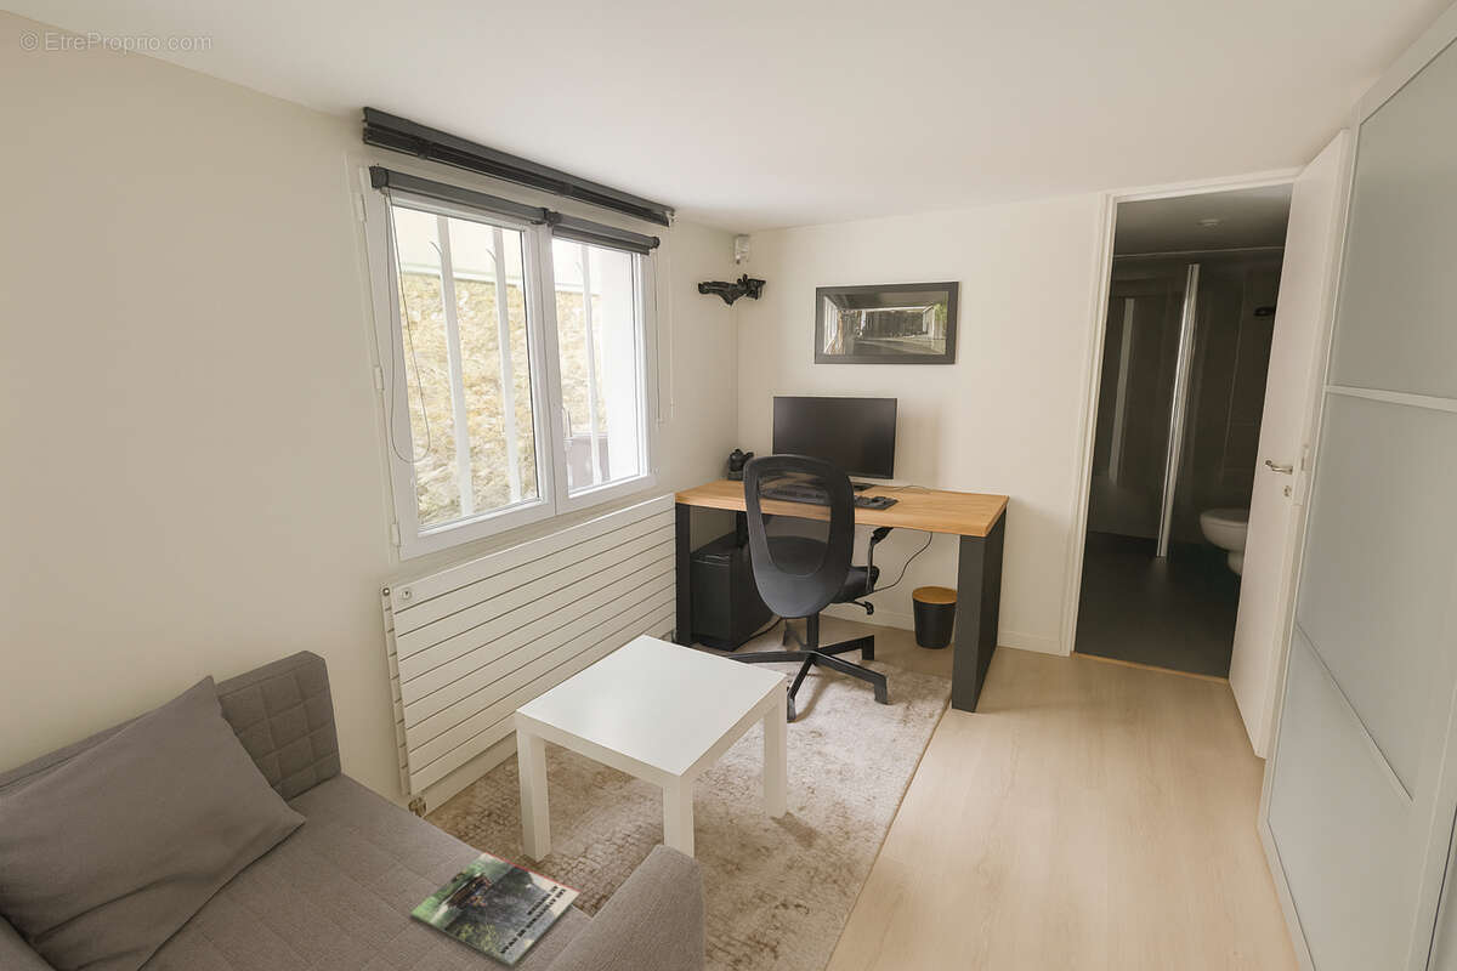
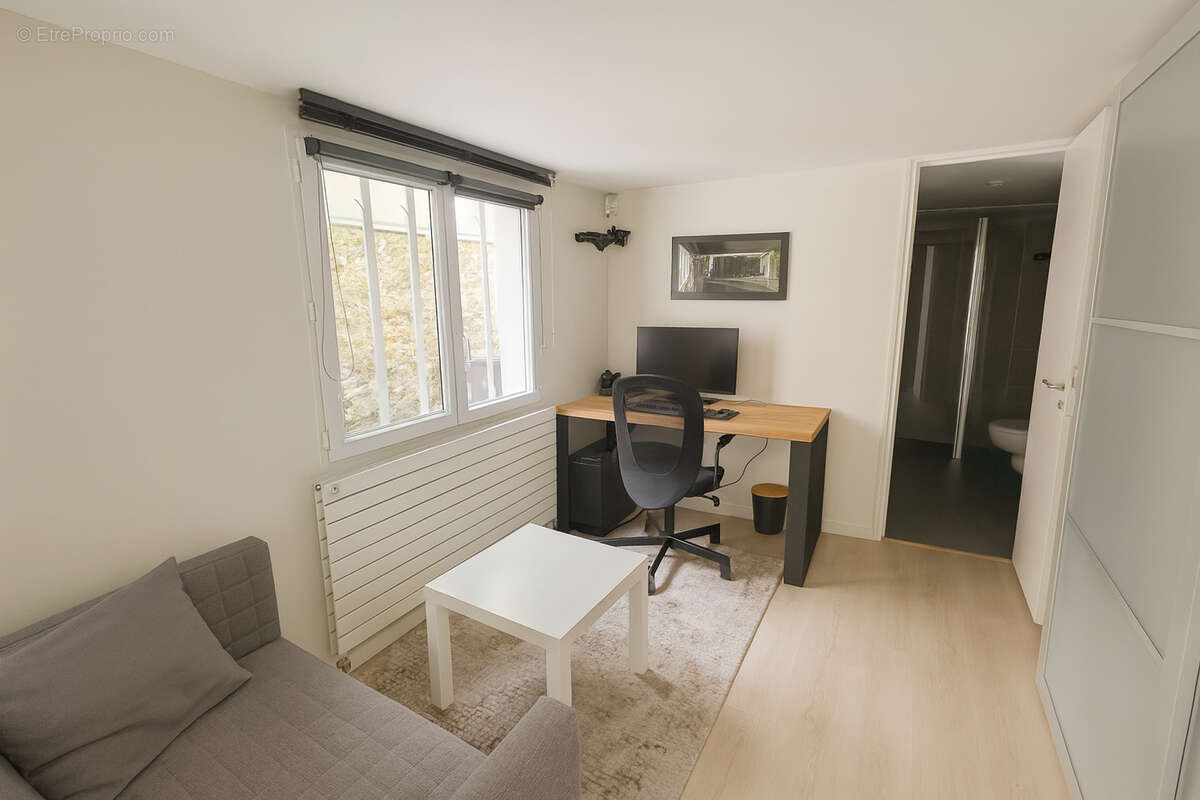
- magazine (497, 903)
